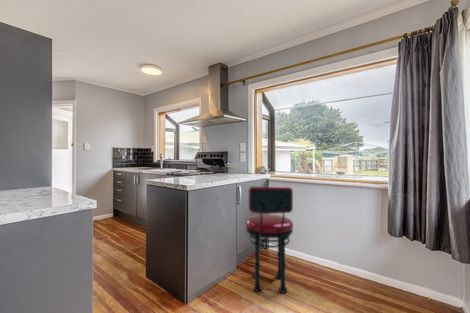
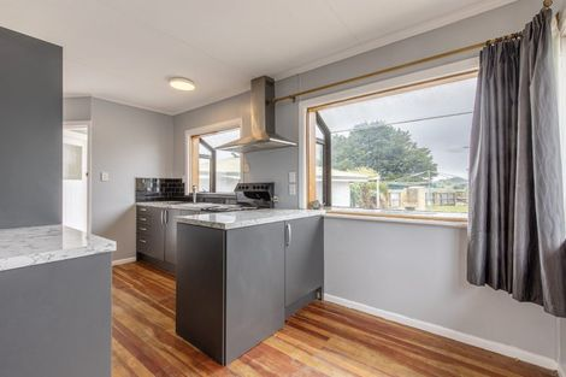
- stool (269, 235)
